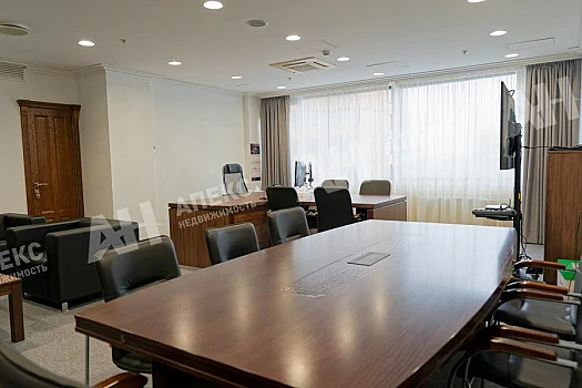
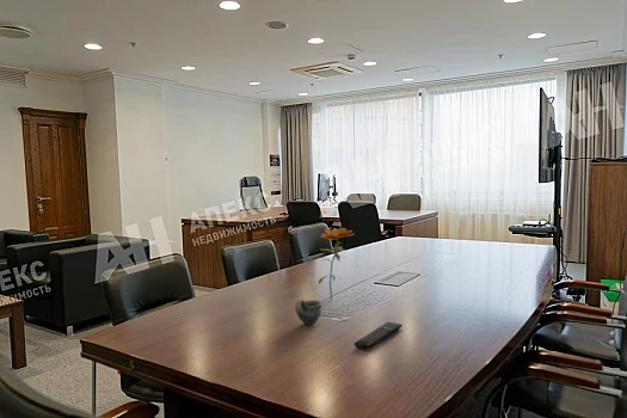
+ remote control (379, 334)
+ flower (332, 262)
+ cup (306, 309)
